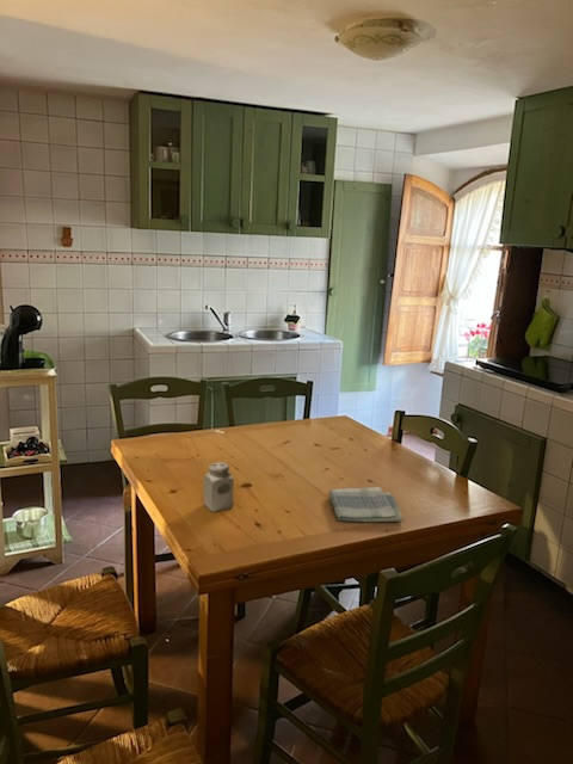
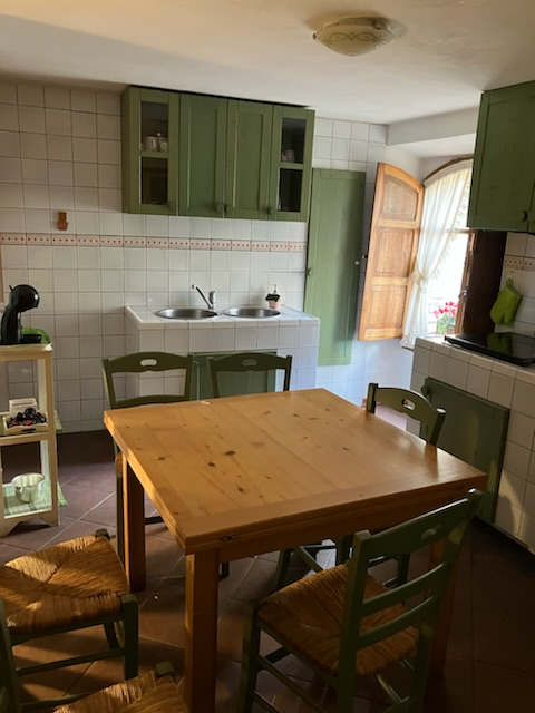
- dish towel (364, 503)
- salt shaker (217, 485)
